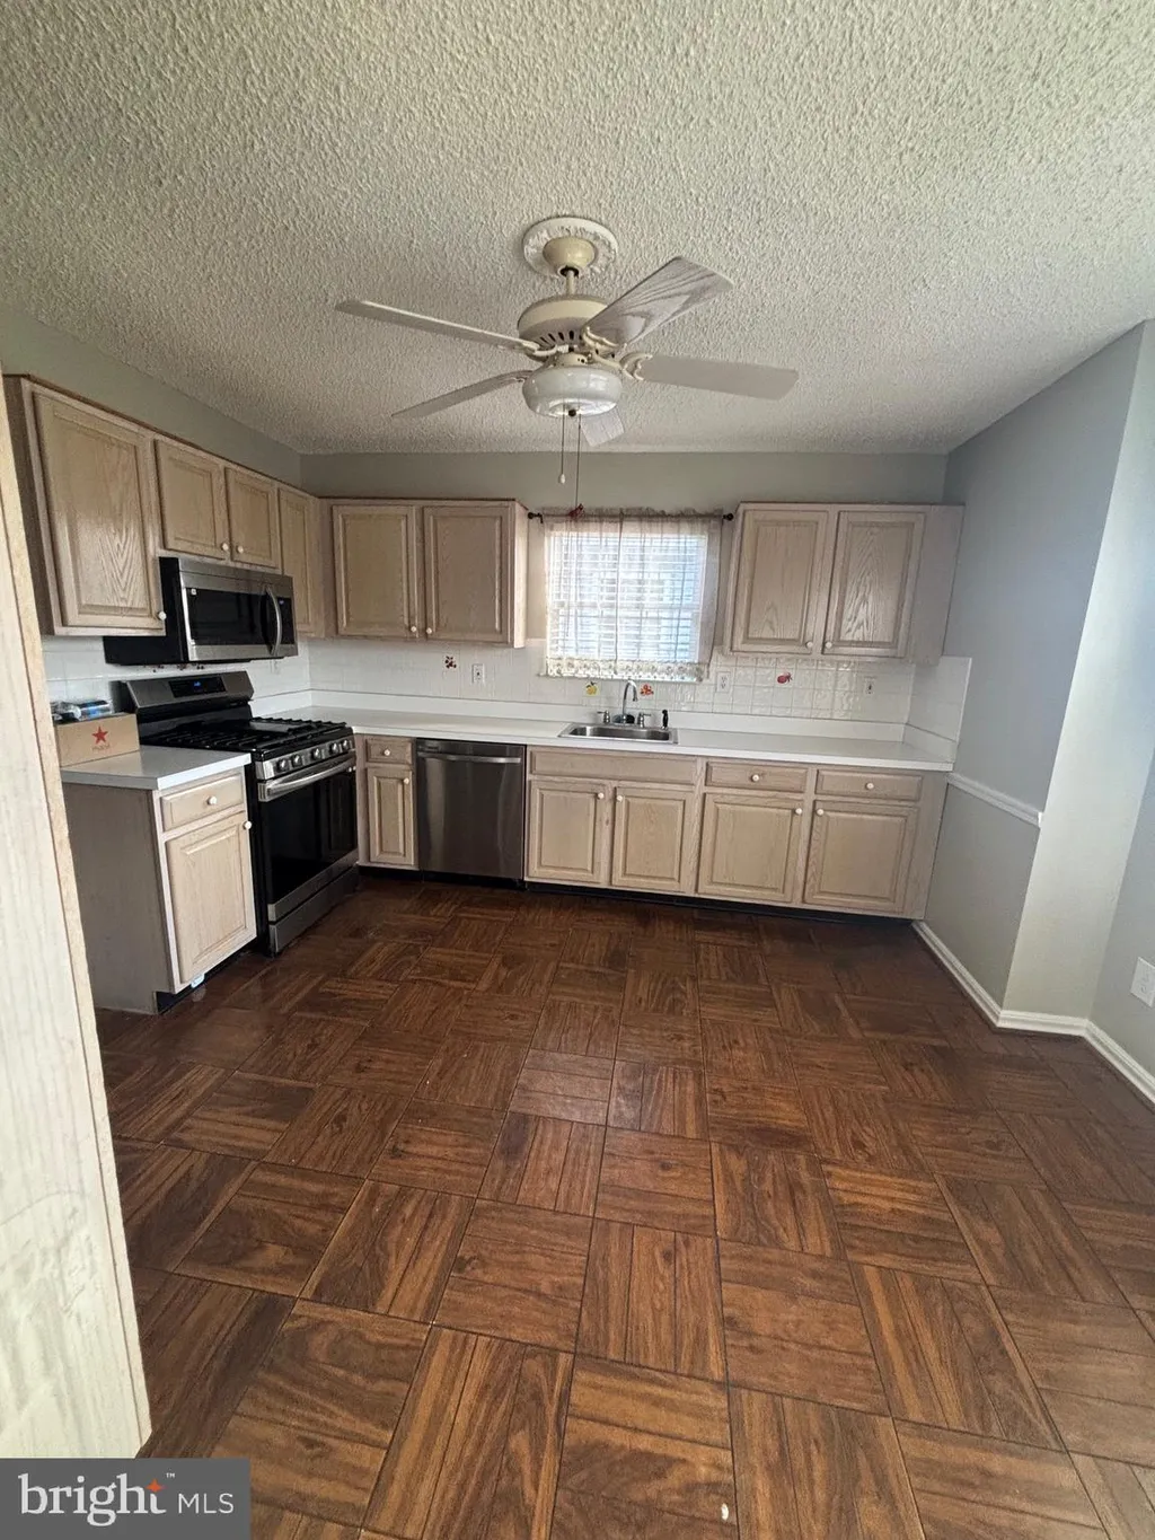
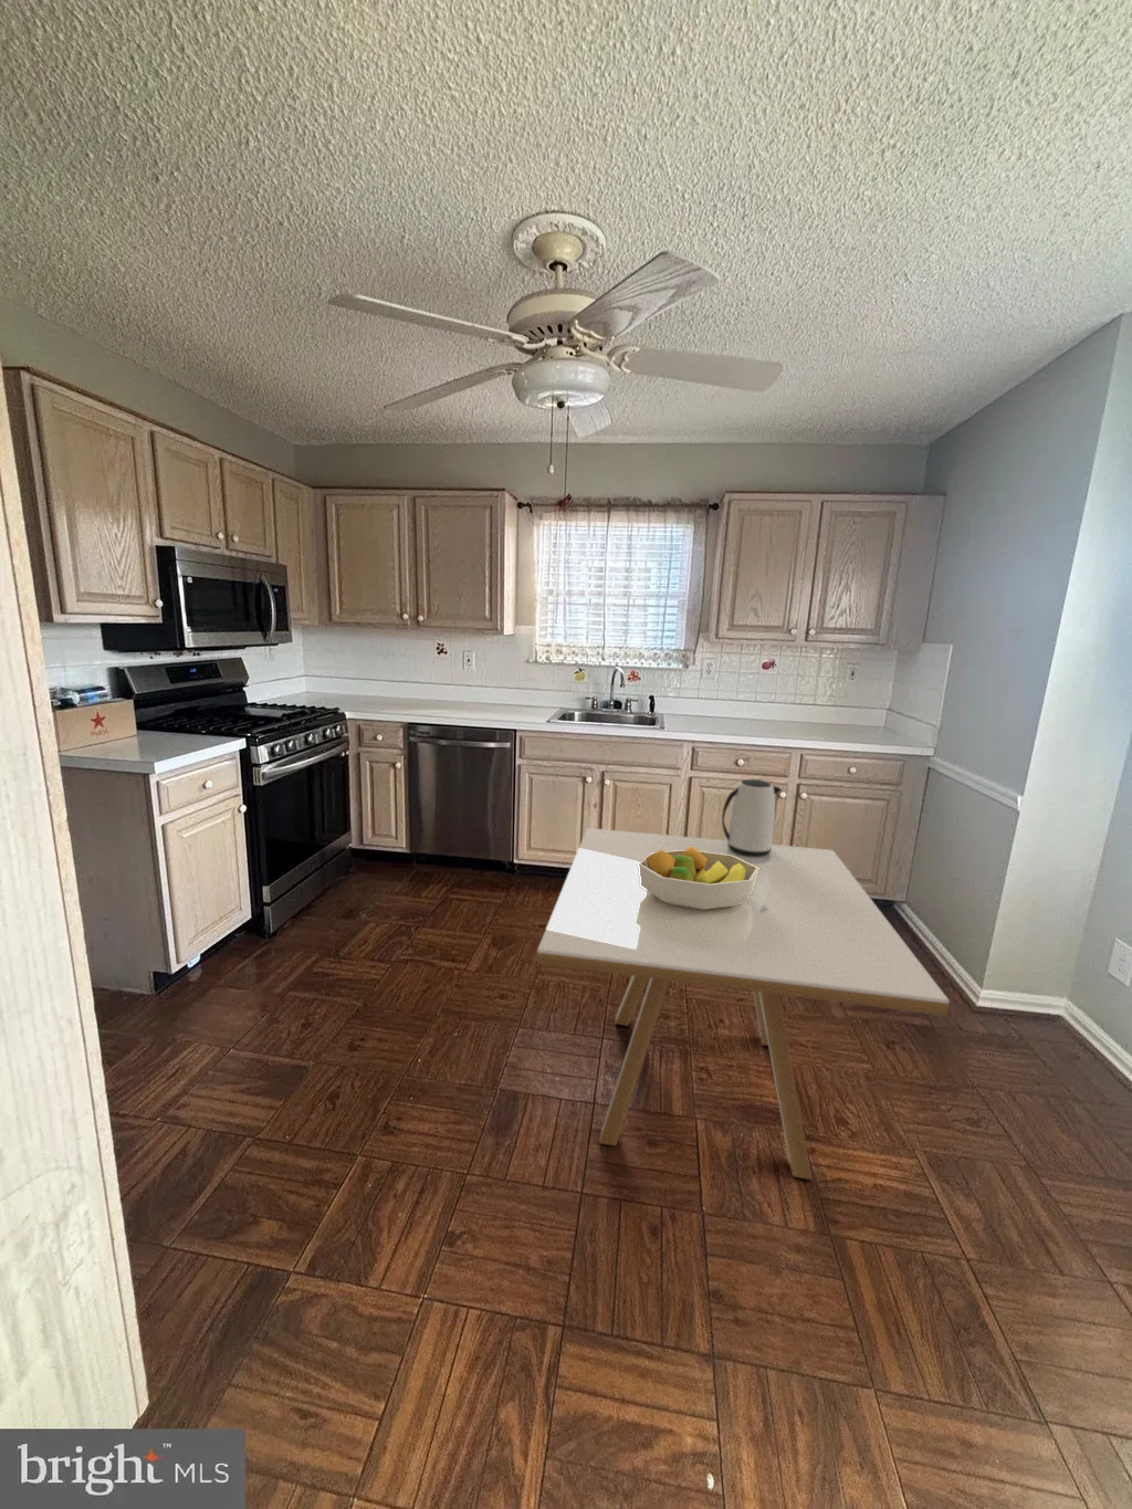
+ fruit bowl (698, 873)
+ dining table (705, 983)
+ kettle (750, 815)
